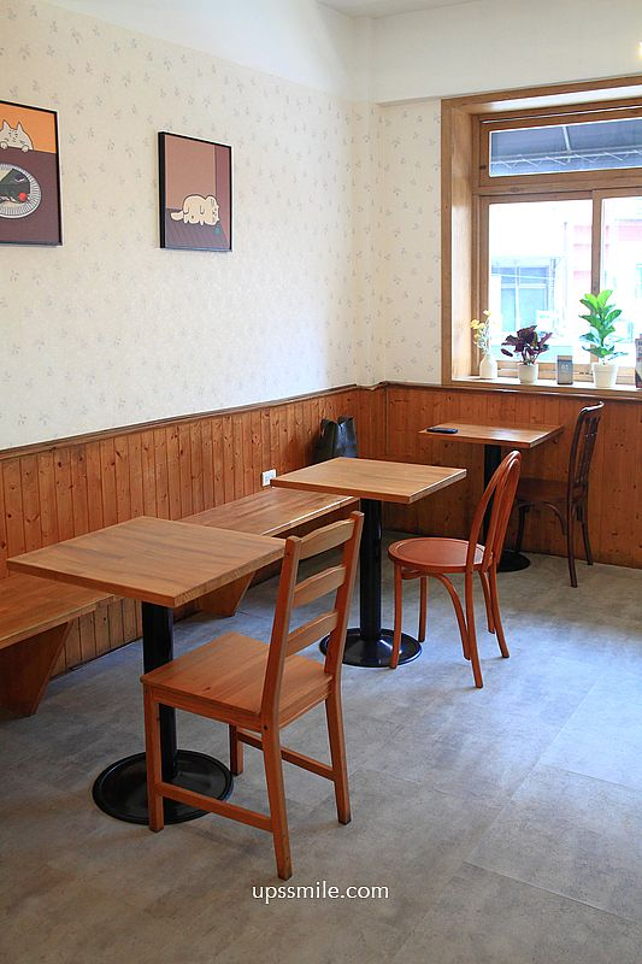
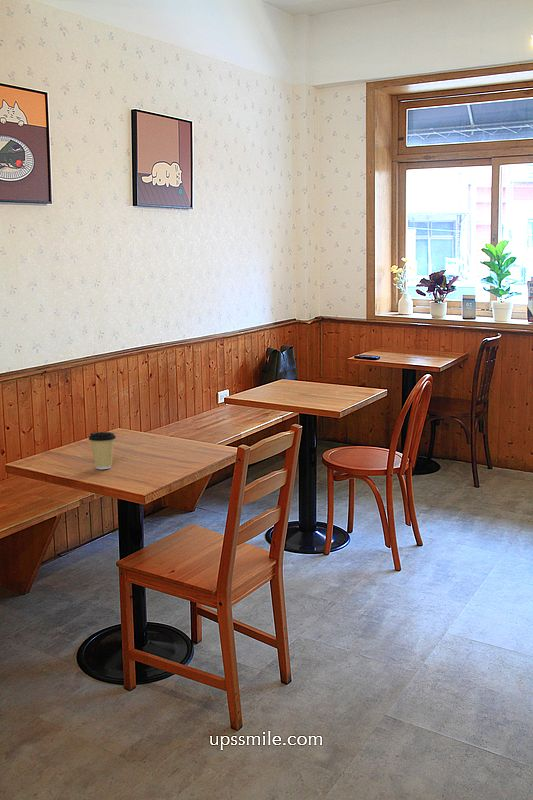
+ coffee cup (102, 450)
